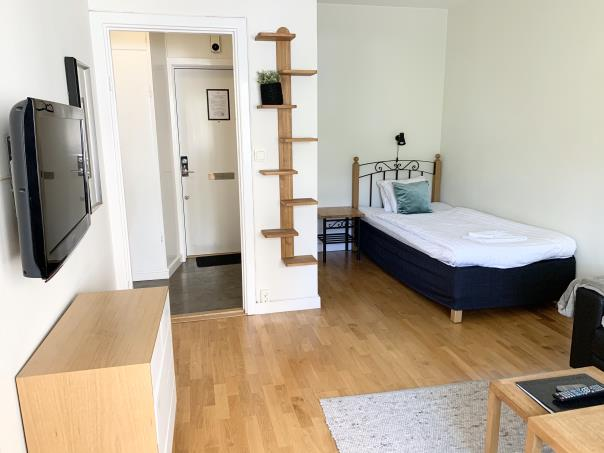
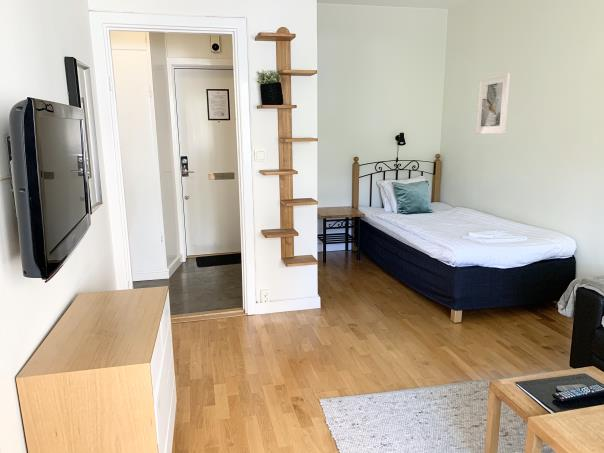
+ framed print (491, 105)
